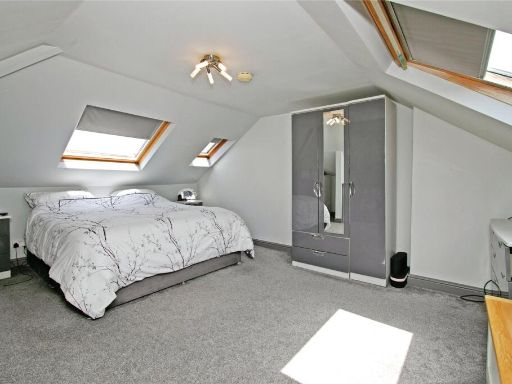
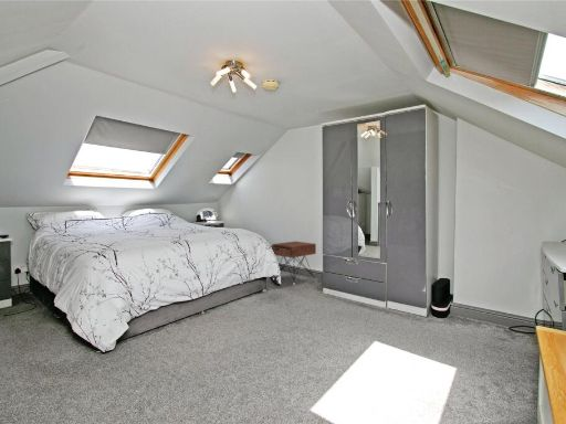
+ nightstand (290, 261)
